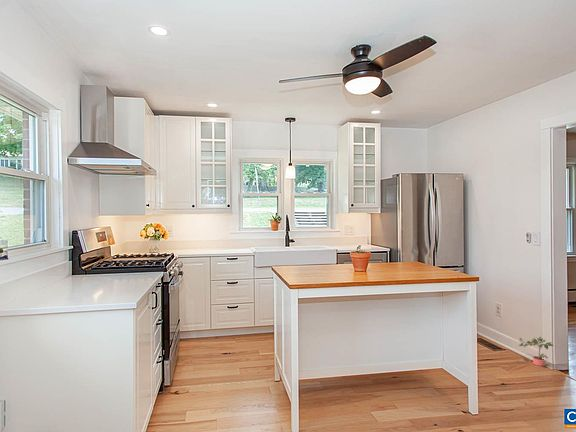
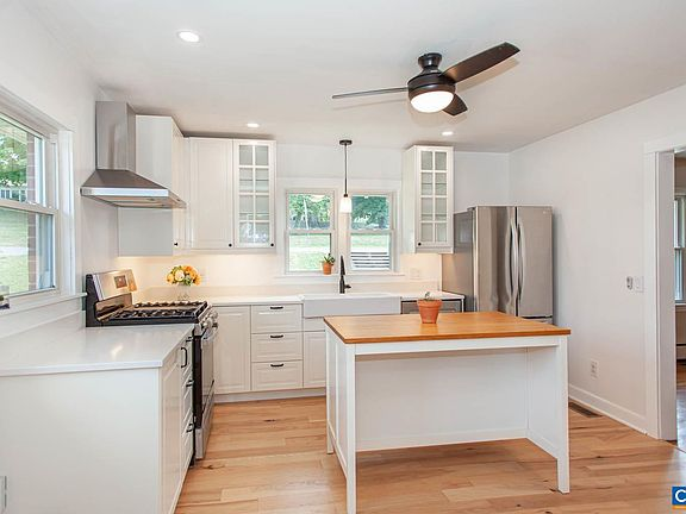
- potted plant (539, 349)
